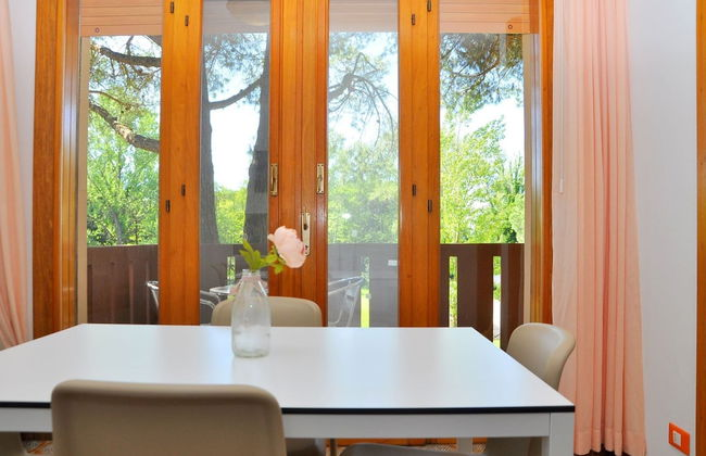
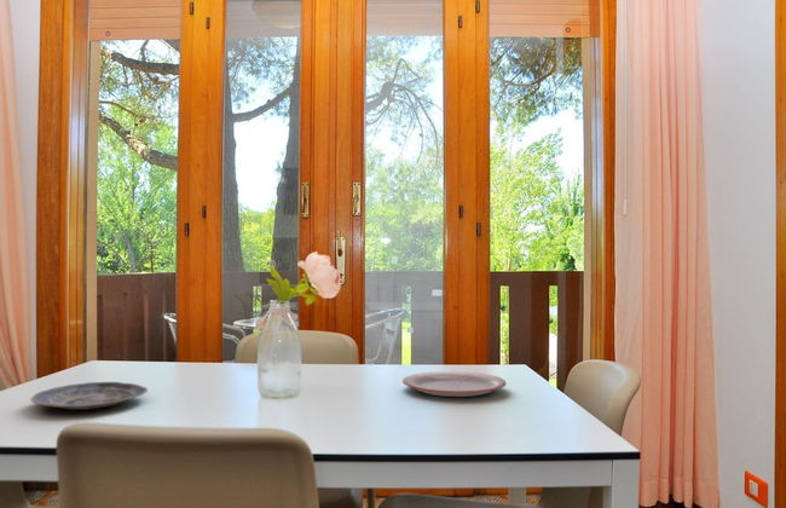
+ plate (453, 385)
+ plate (91, 397)
